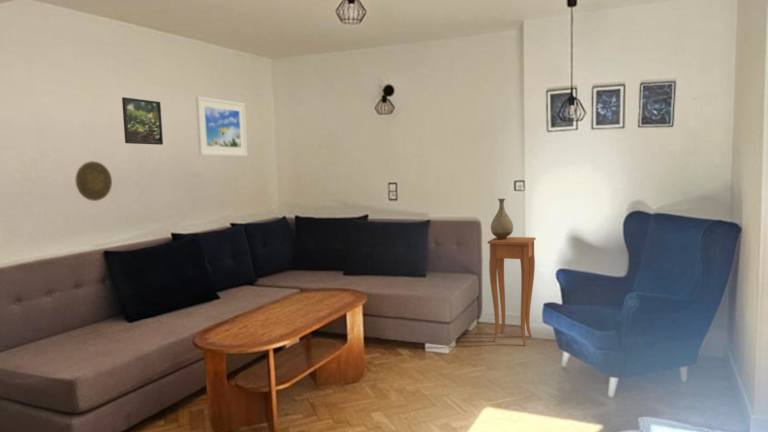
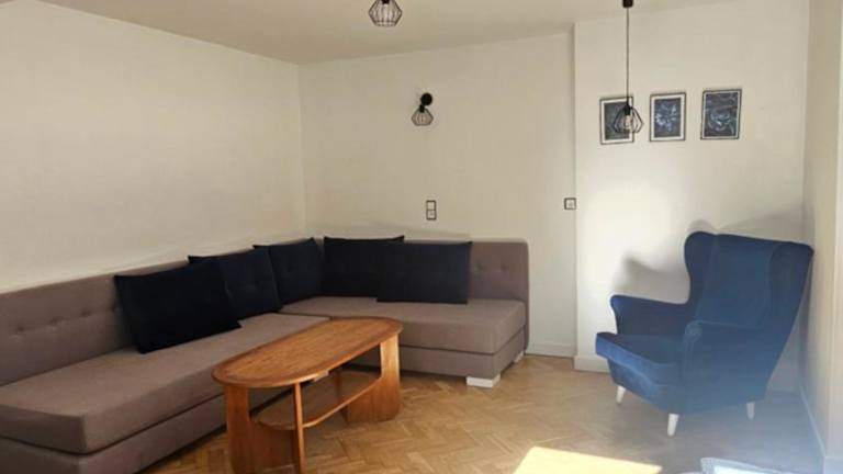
- side table (504, 289)
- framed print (143, 121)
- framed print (223, 127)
- vase (501, 218)
- decorative plate (95, 181)
